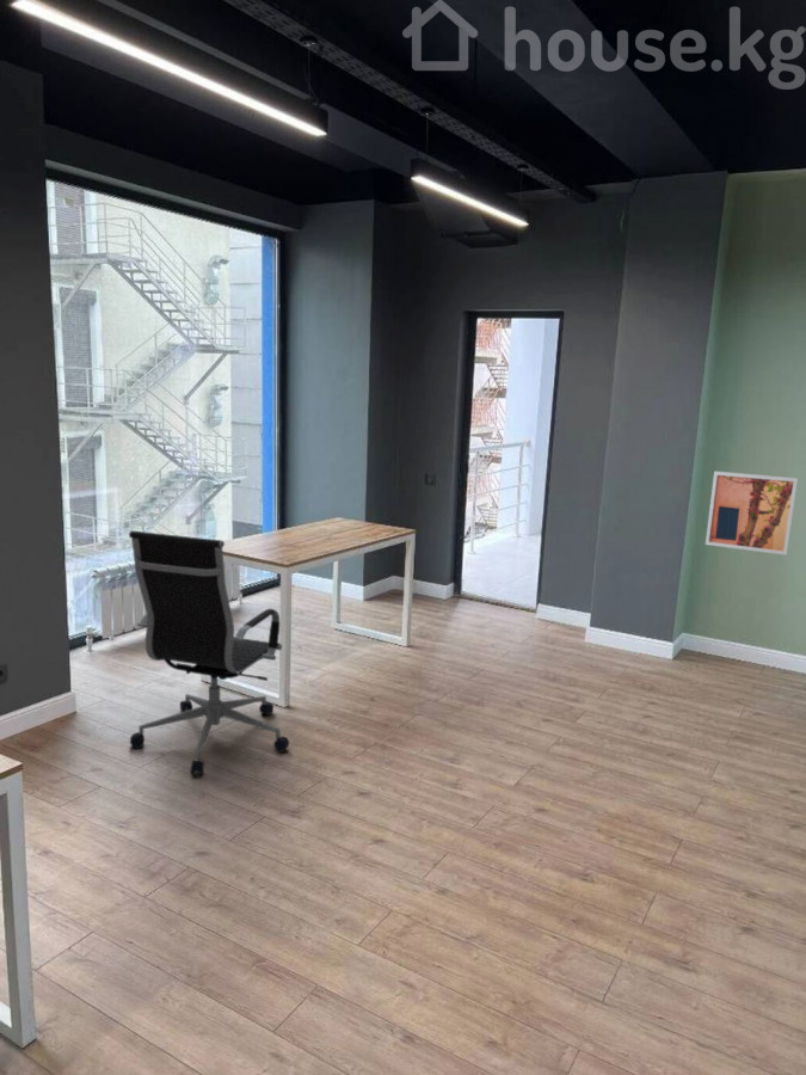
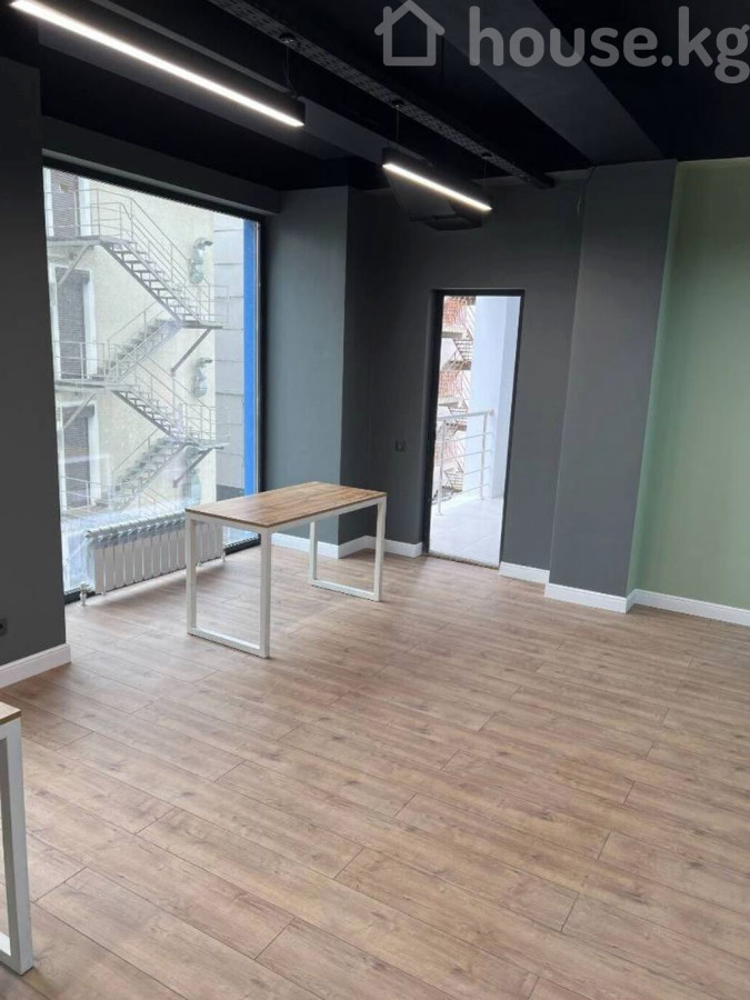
- wall art (750, 511)
- office chair (220, 634)
